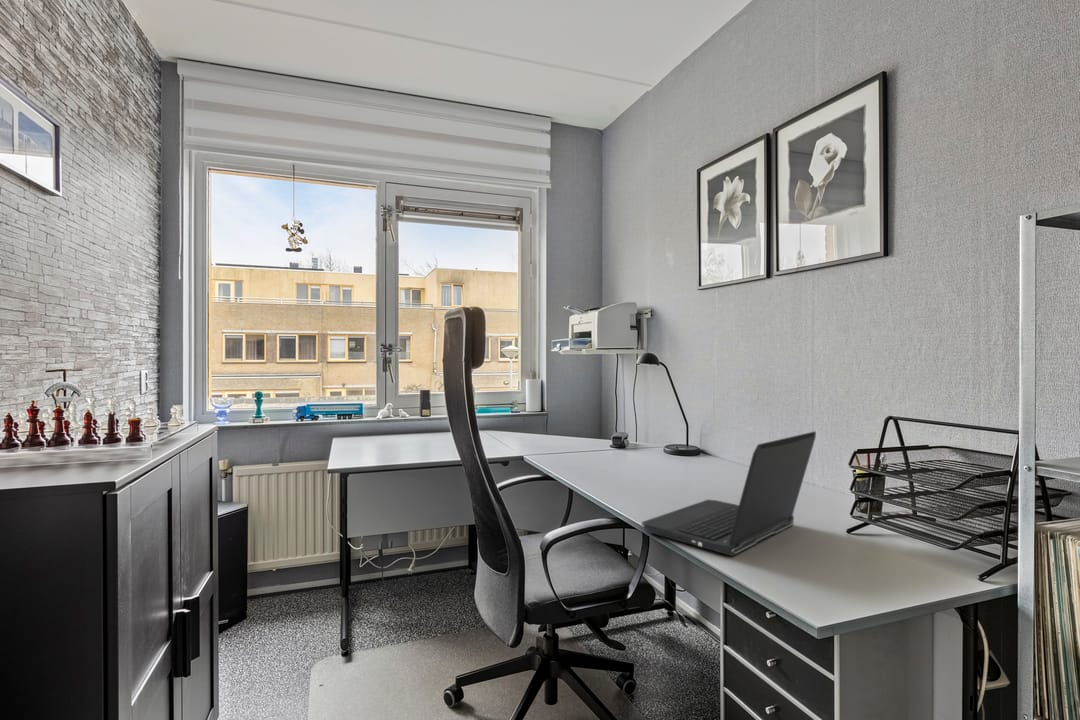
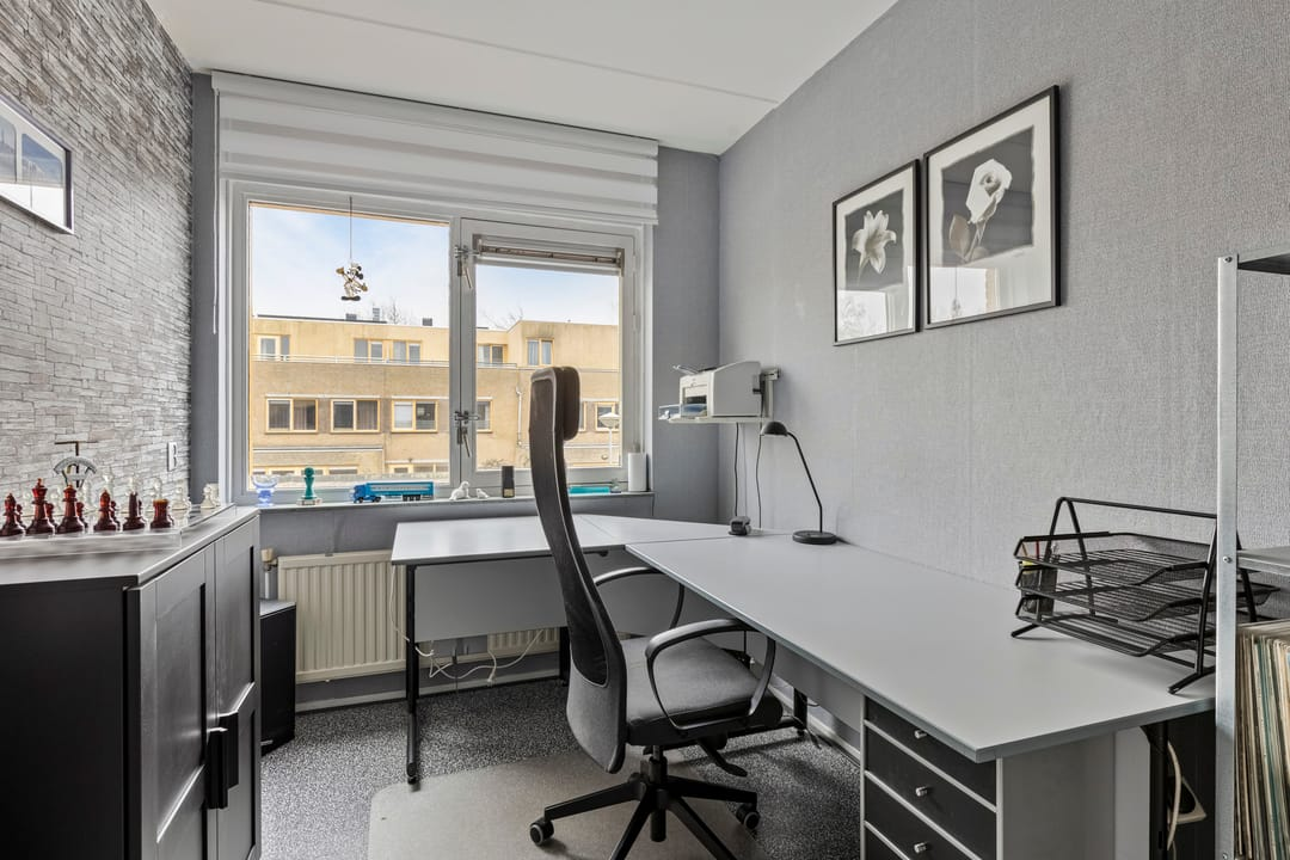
- laptop computer (744, 485)
